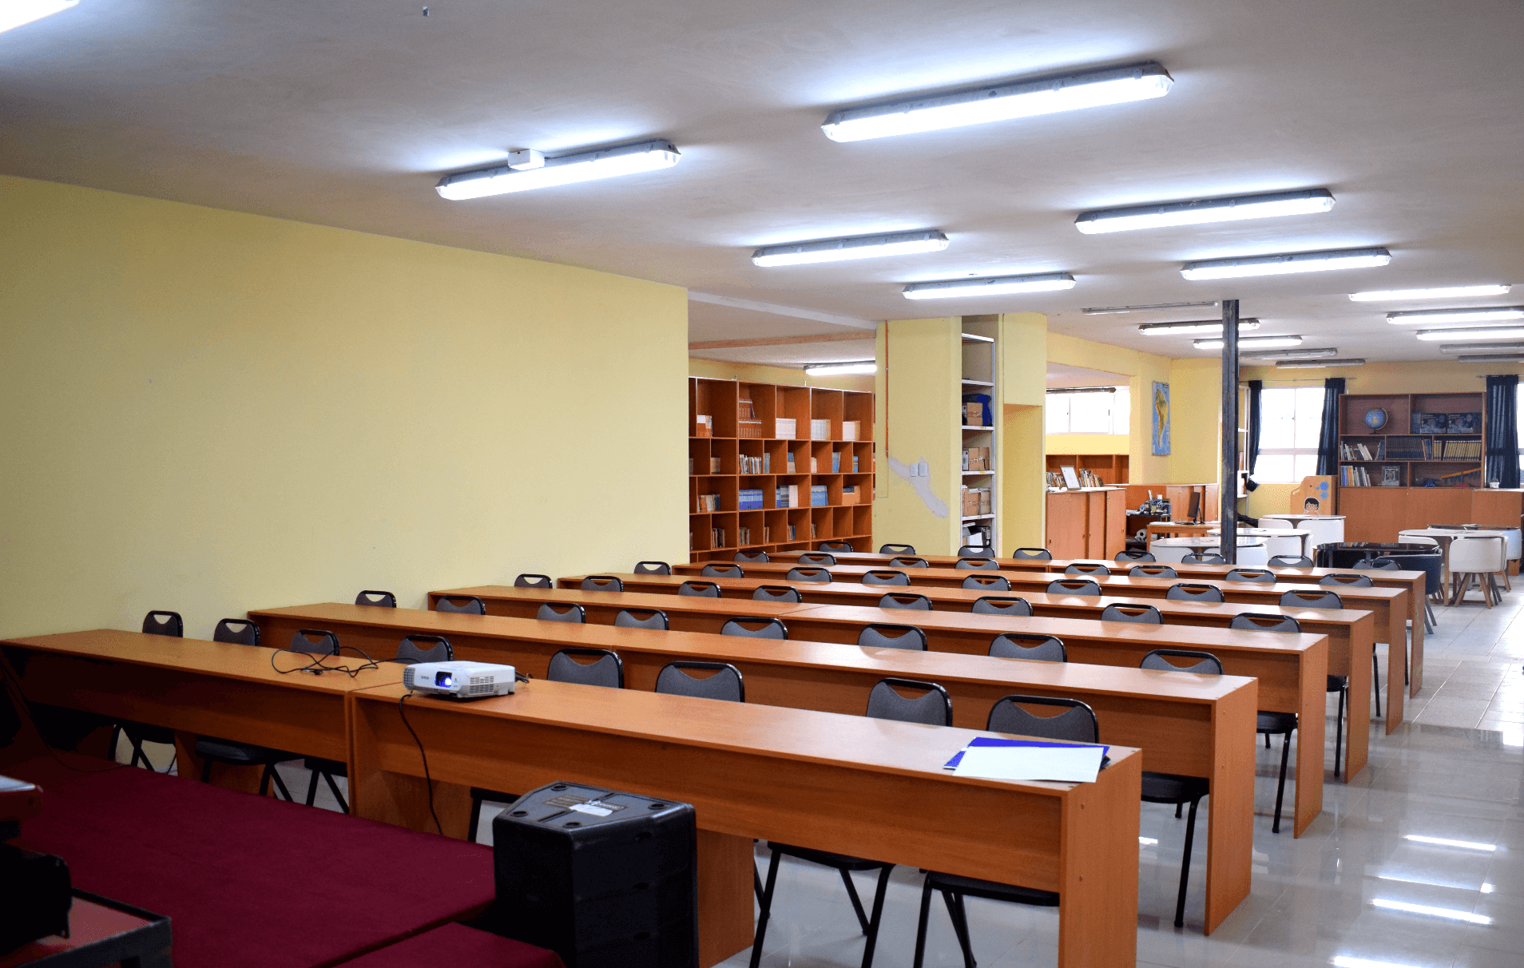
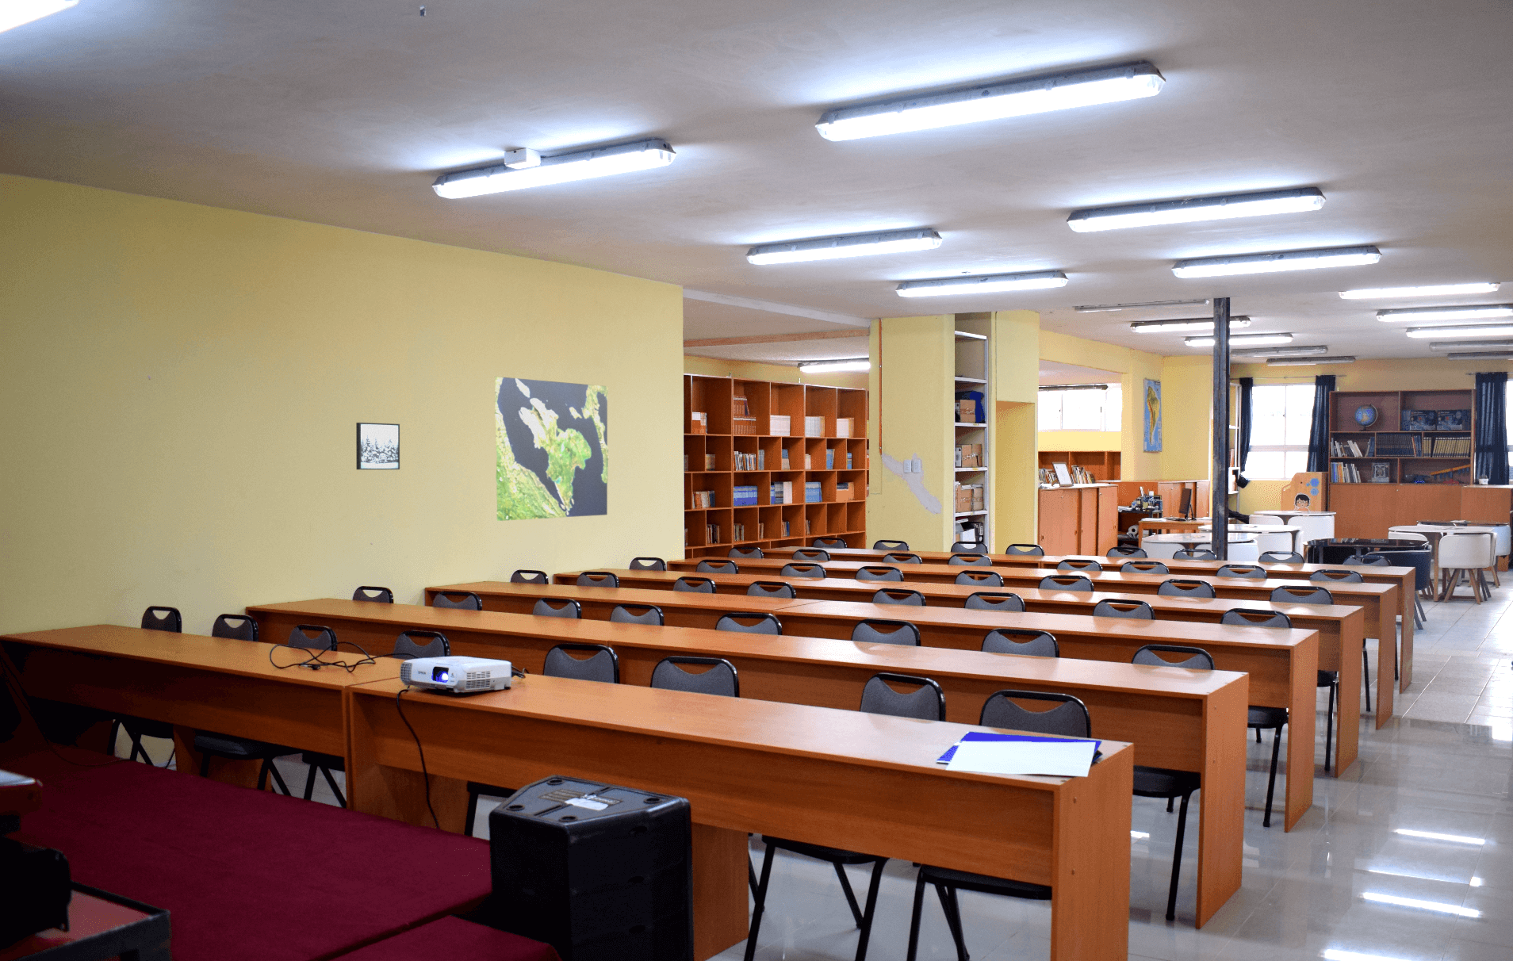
+ world map (555, 450)
+ wall art (378, 446)
